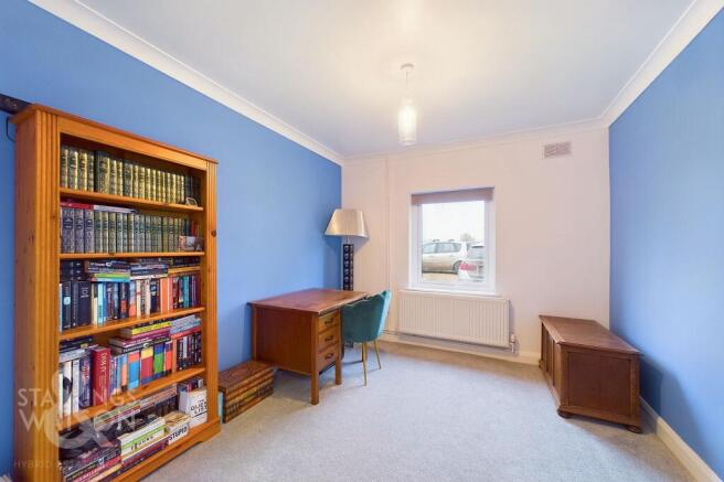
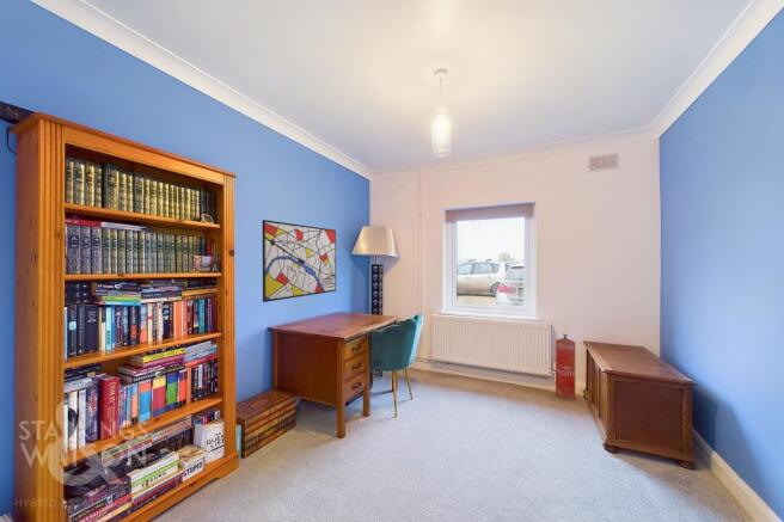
+ wall art (304, 260)
+ fire extinguisher (565, 364)
